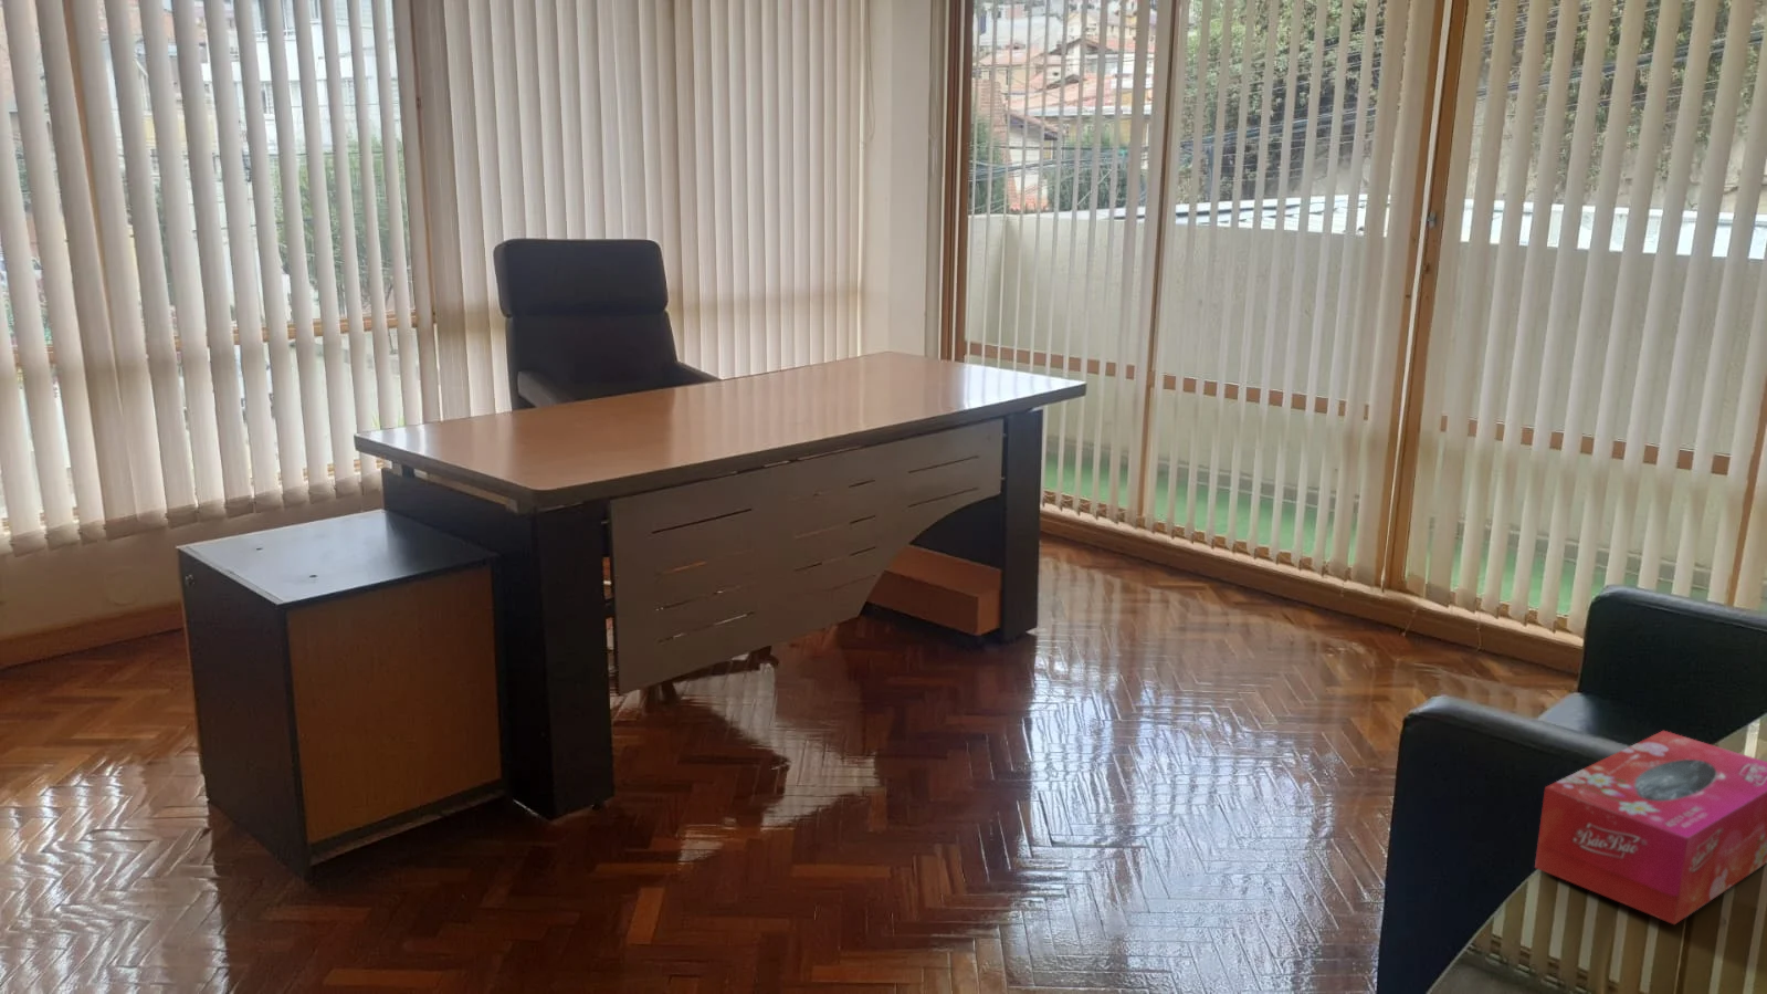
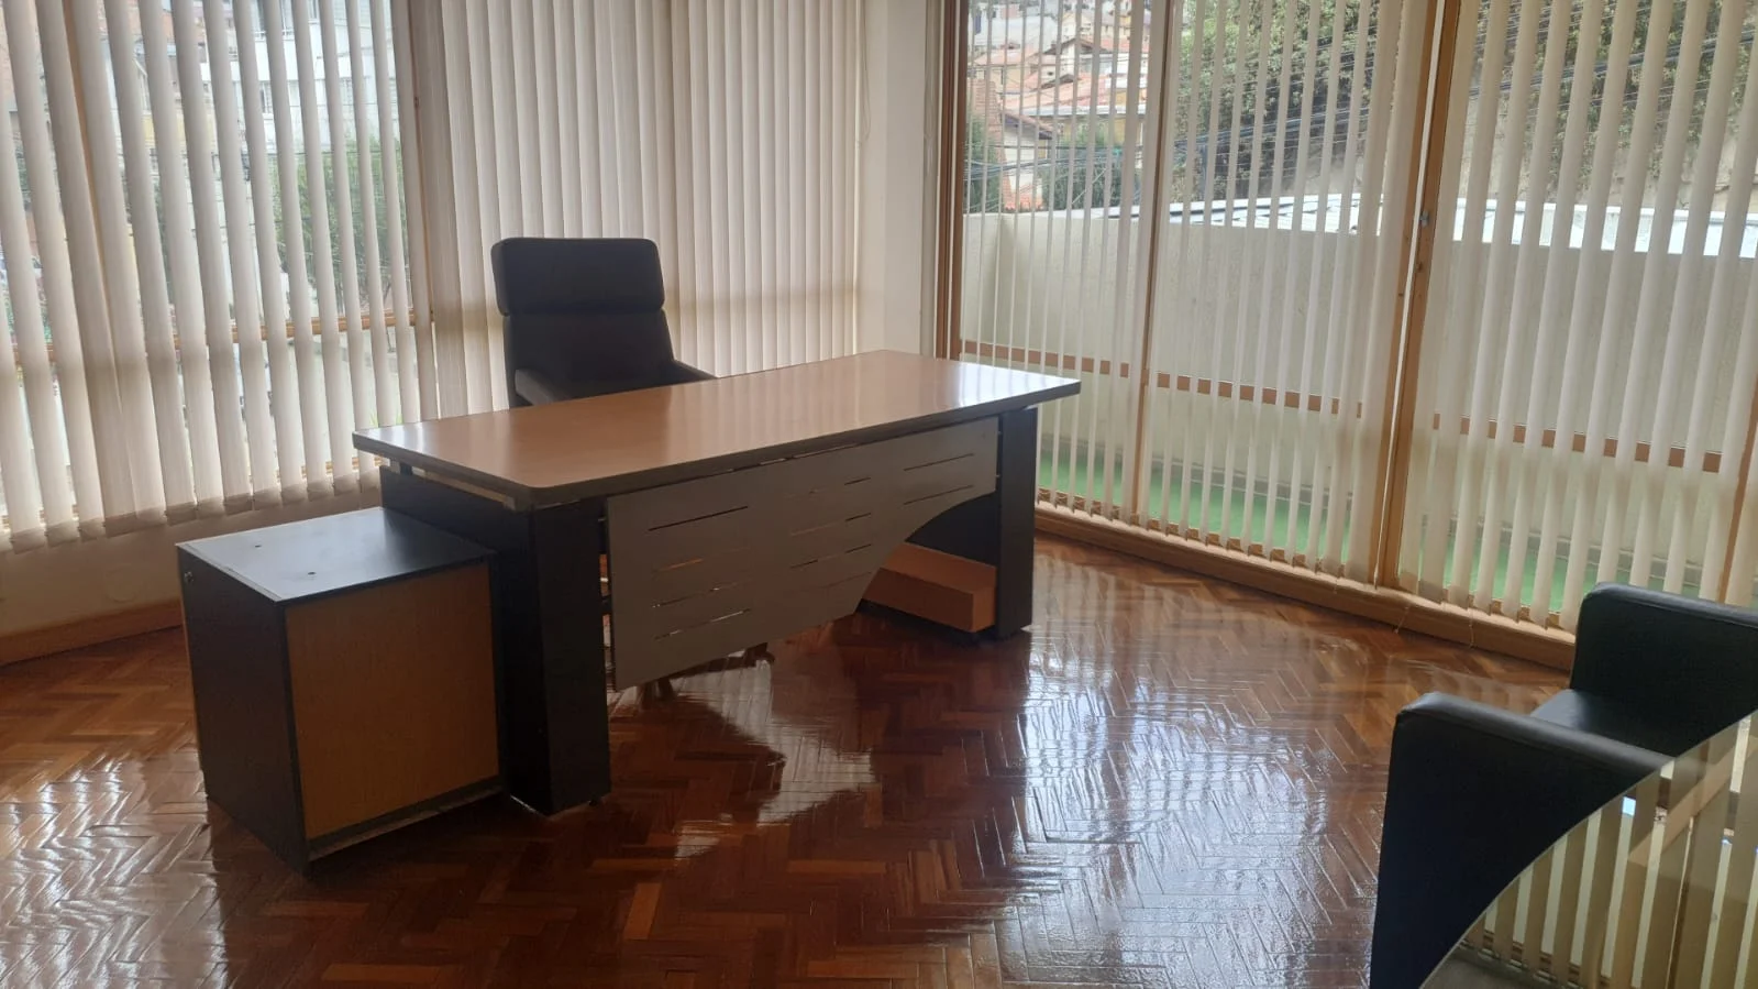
- tissue box (1667, 818)
